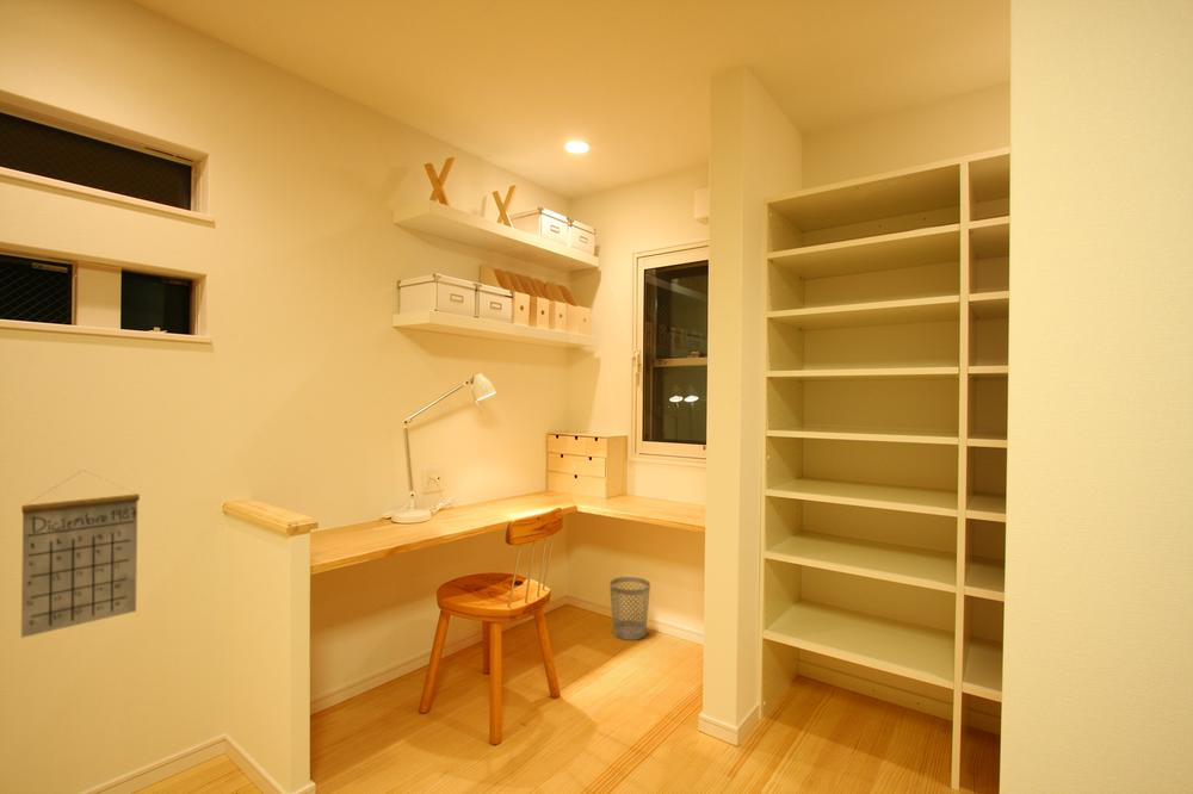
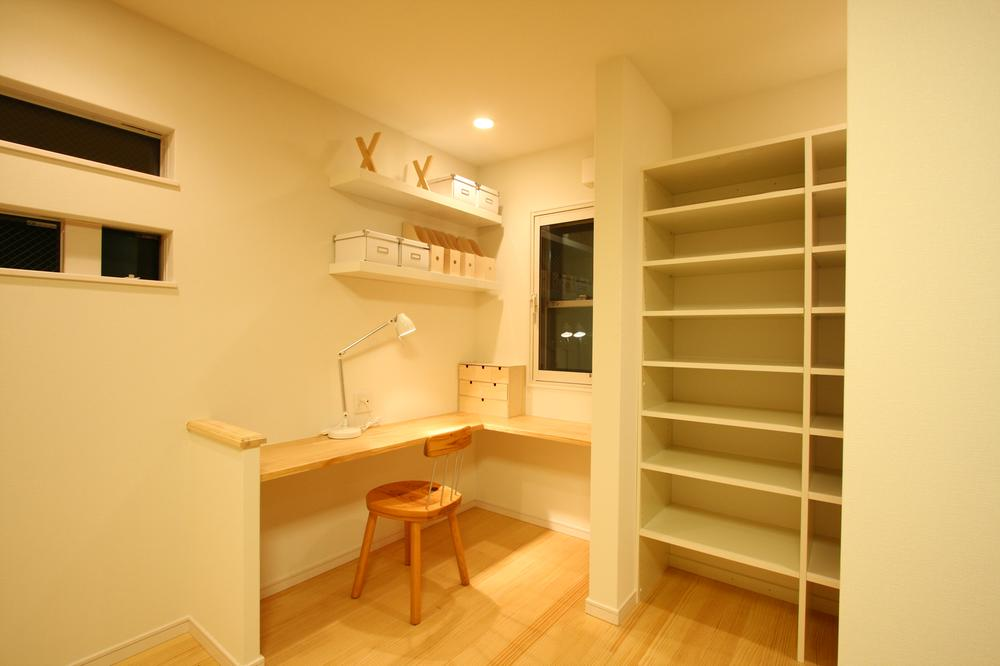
- wastebasket (629, 608)
- calendar (82, 546)
